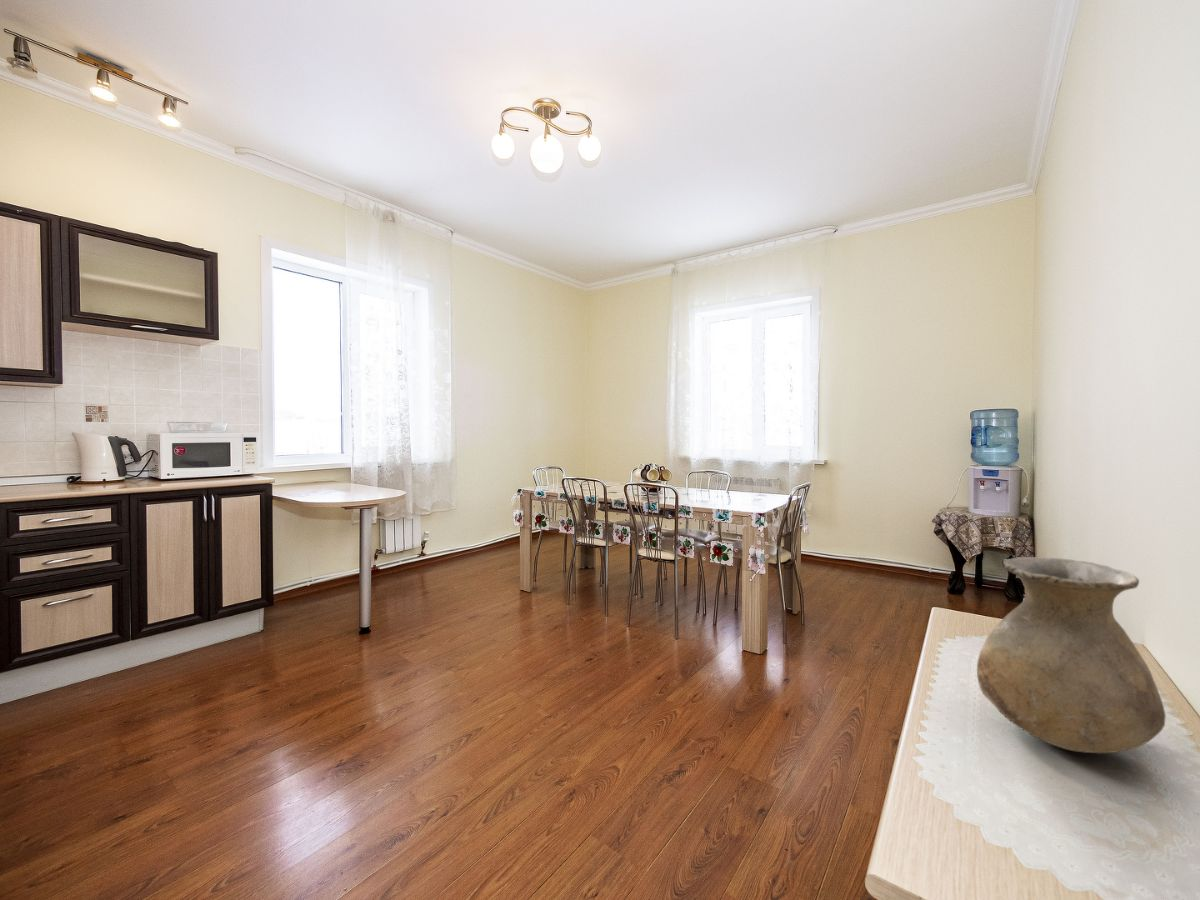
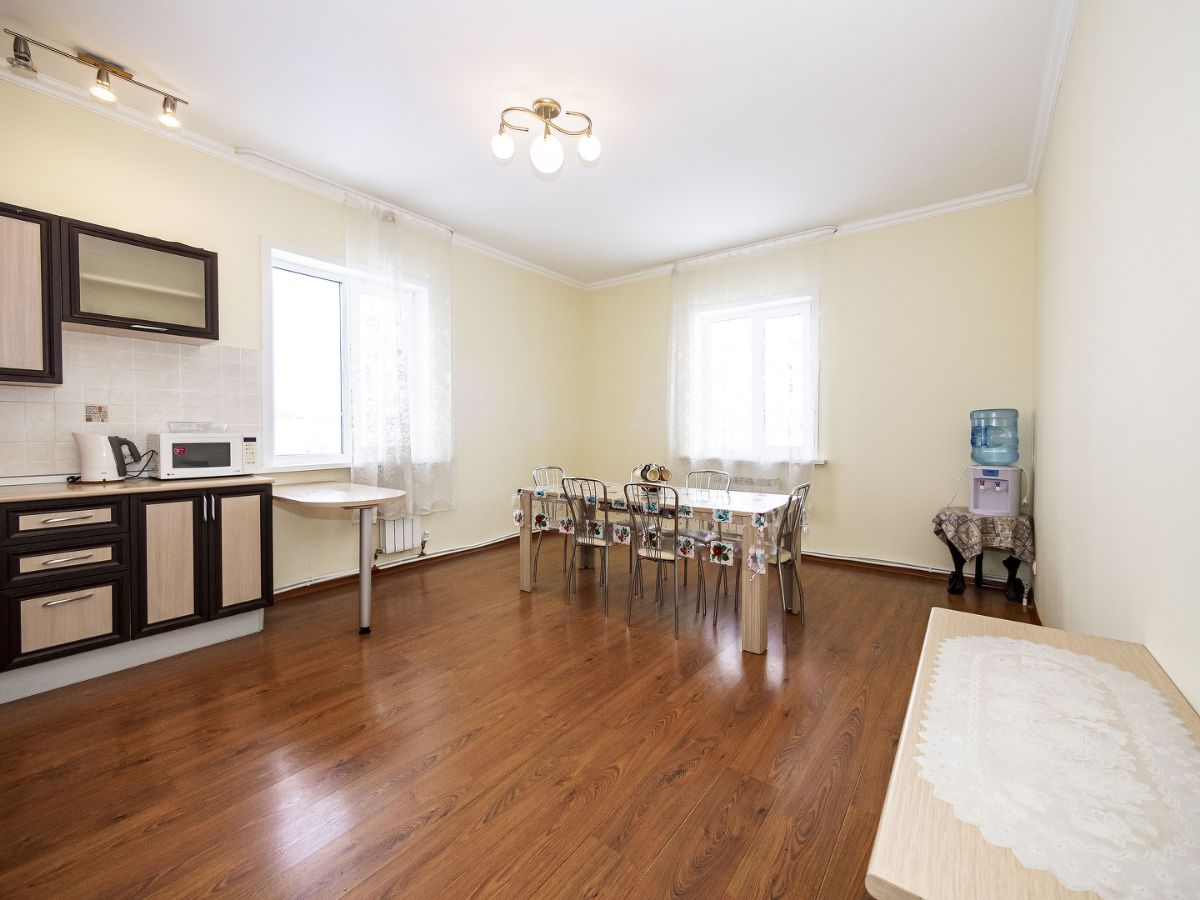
- vase (1061, 652)
